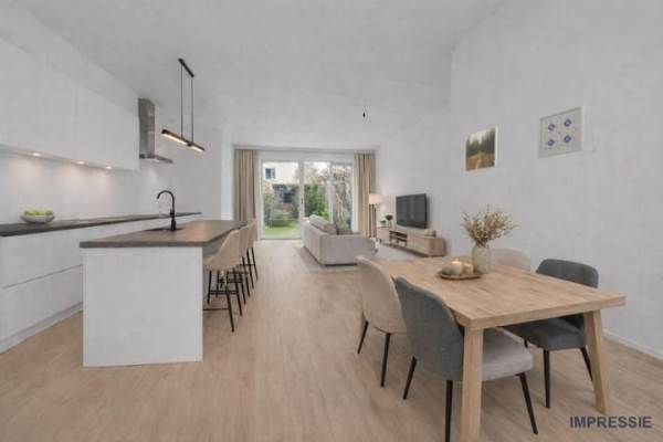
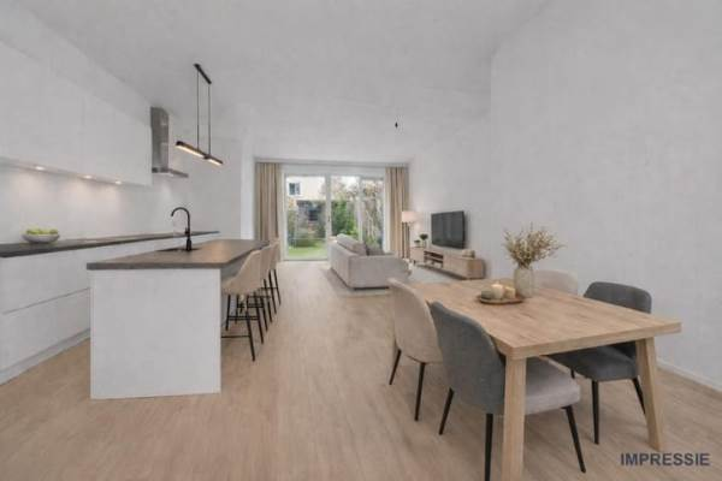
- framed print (481, 150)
- wall art (559, 133)
